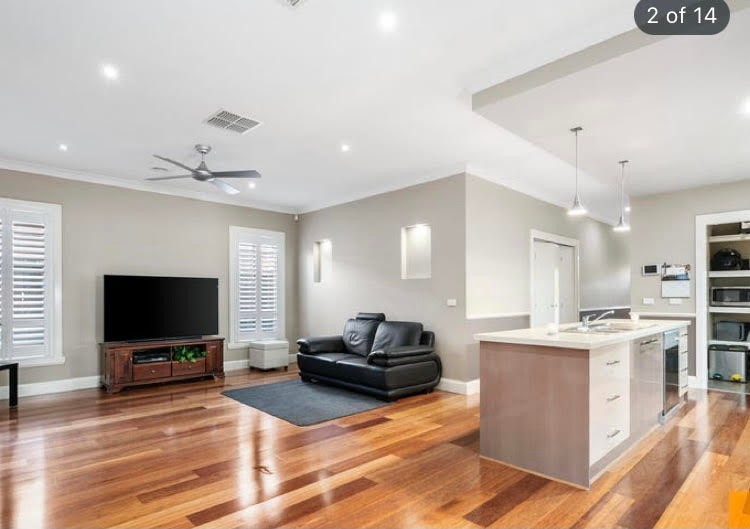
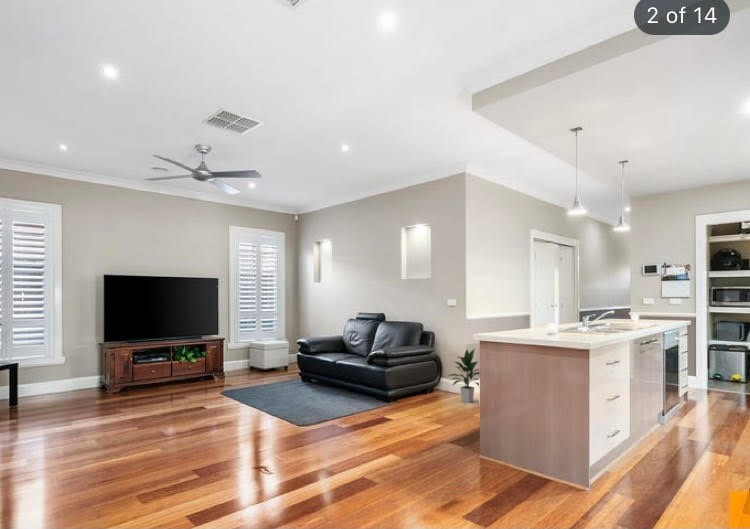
+ indoor plant (467, 375)
